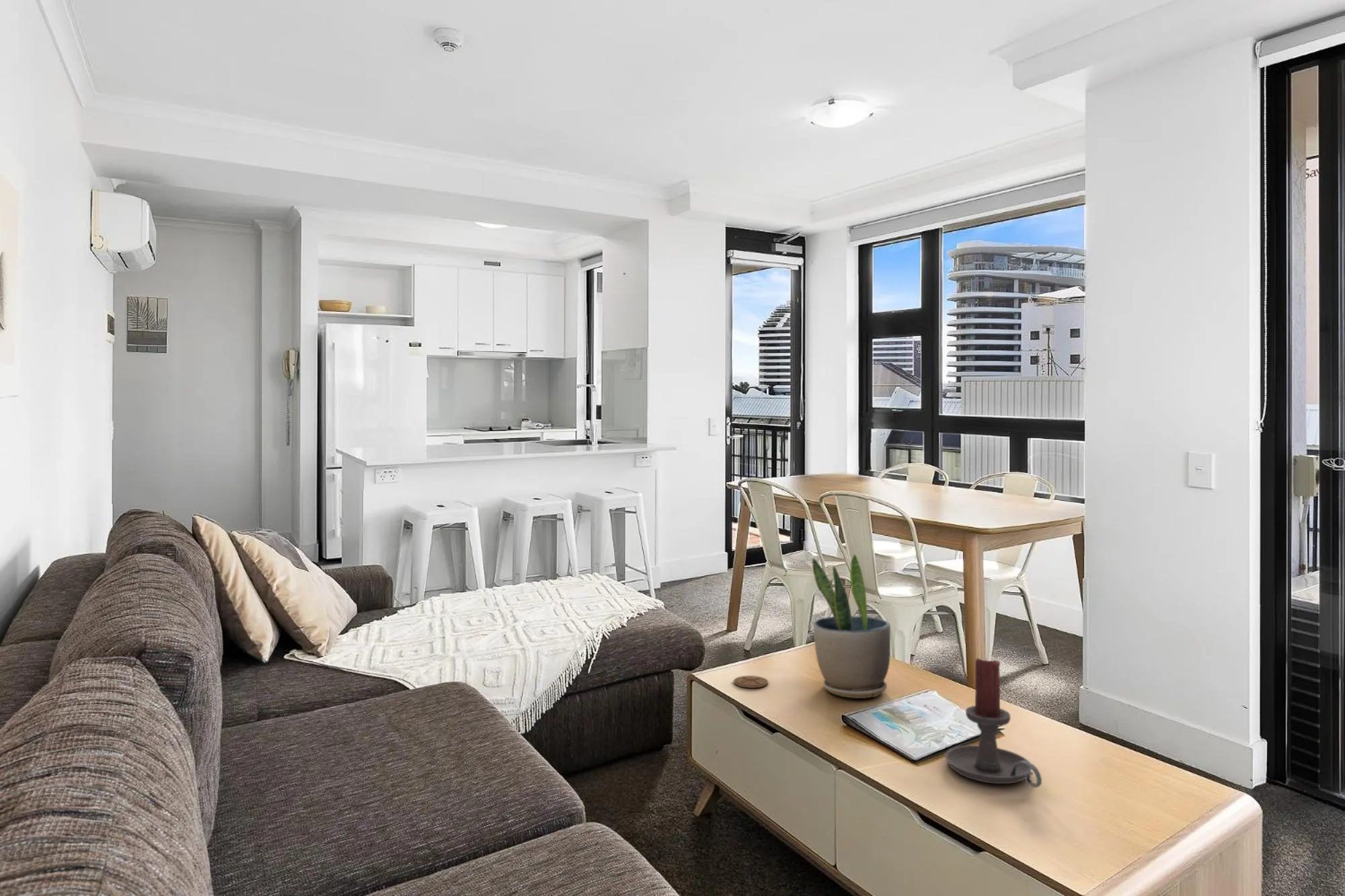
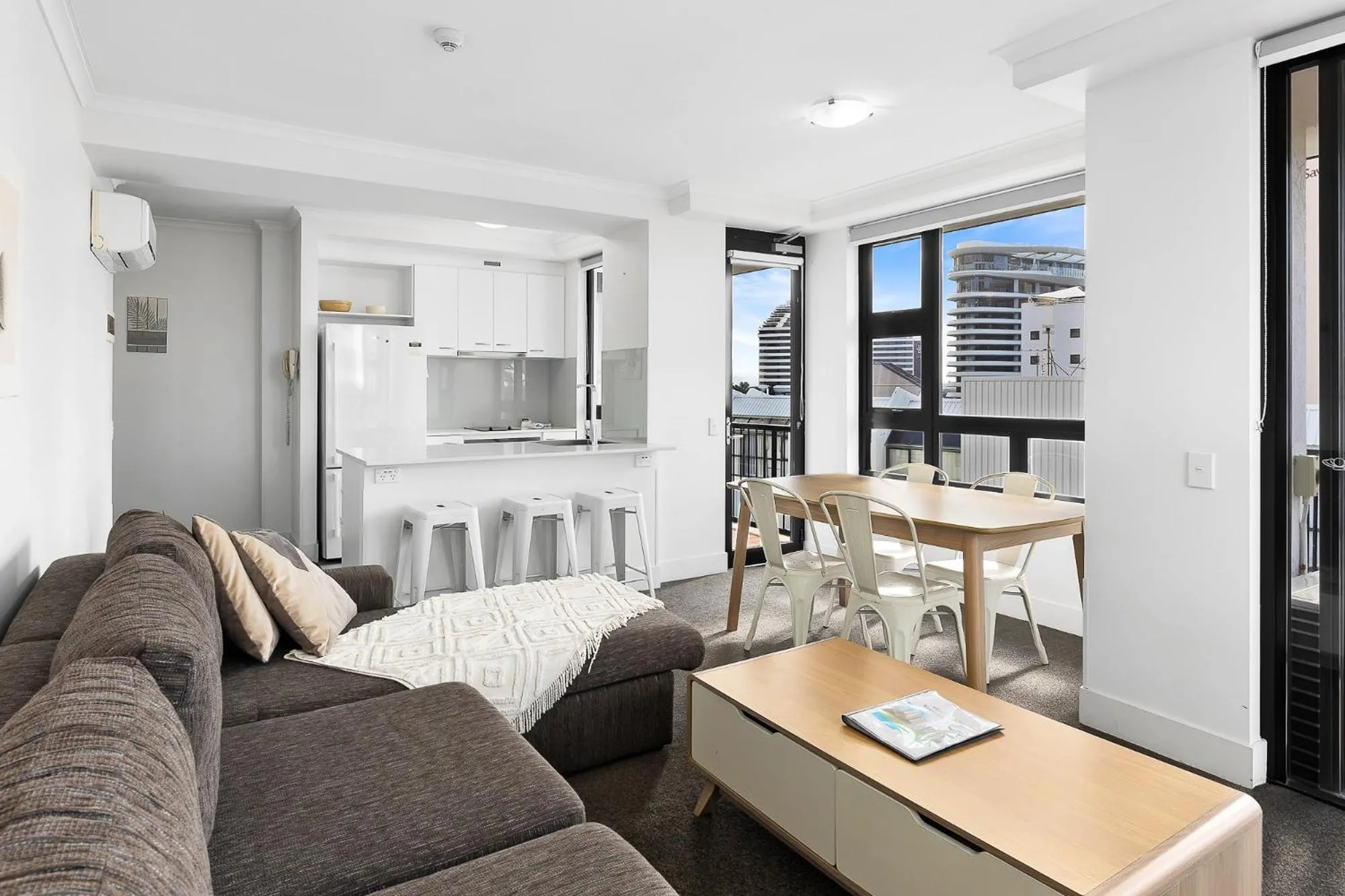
- potted plant (851, 620)
- candle holder (997, 717)
- coaster (751, 682)
